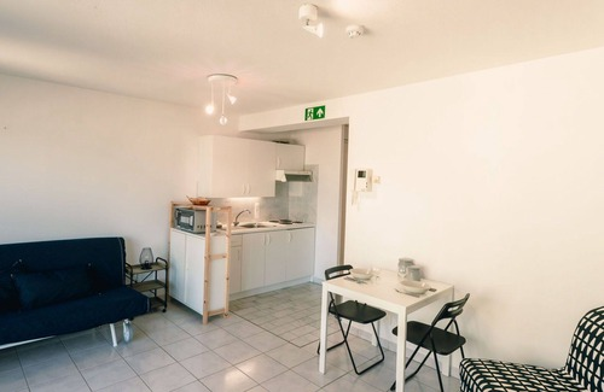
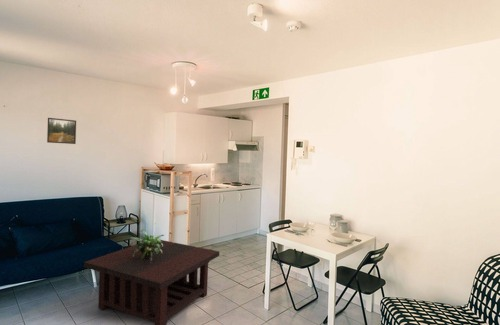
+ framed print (62, 131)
+ coffee table (156, 278)
+ potted plant (148, 243)
